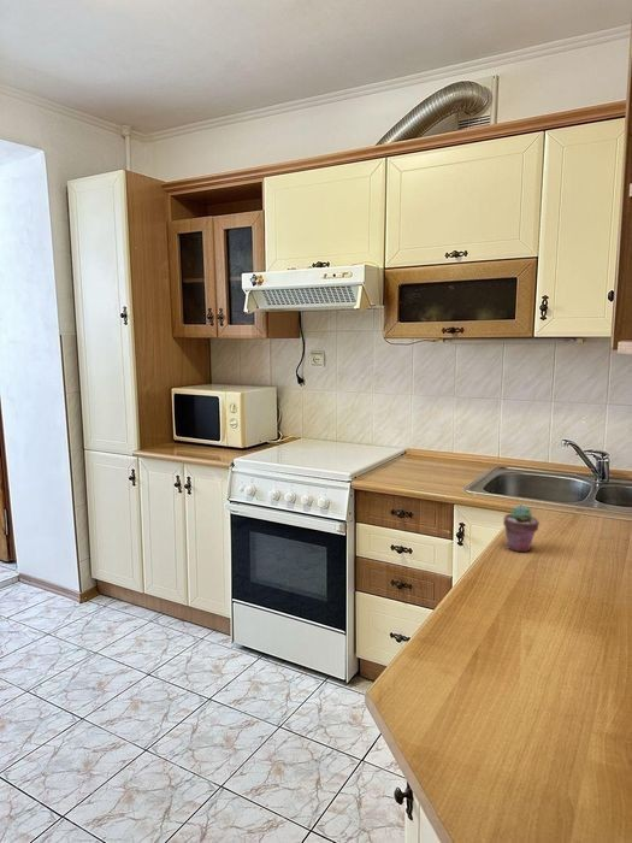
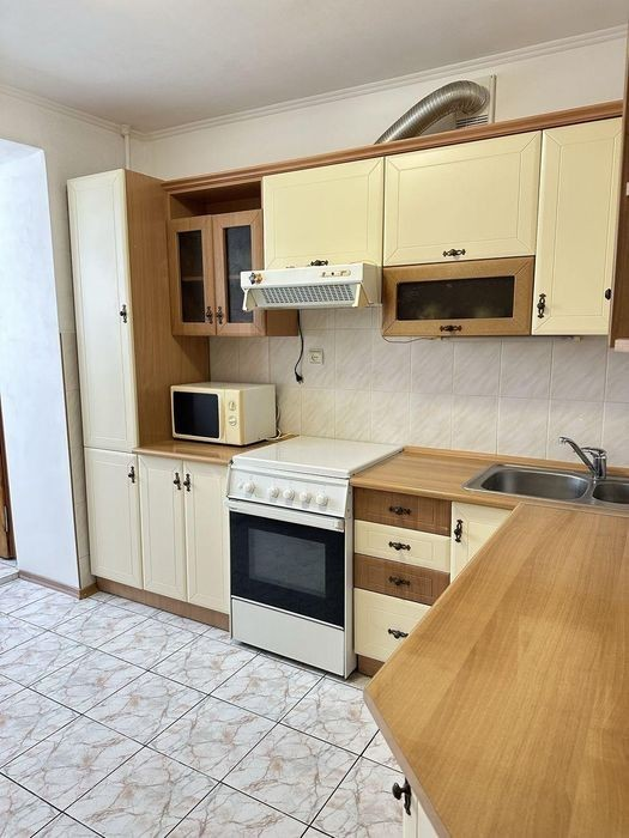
- potted succulent (520, 526)
